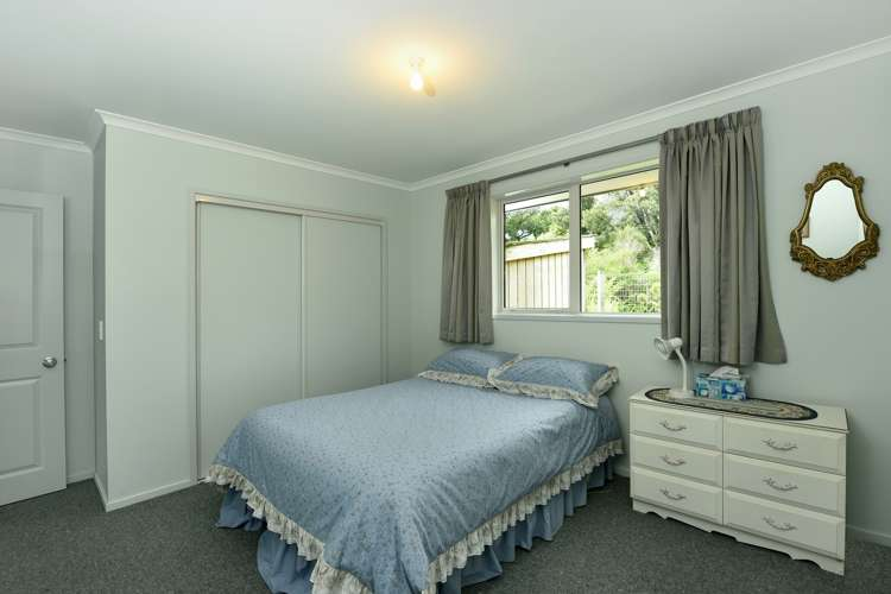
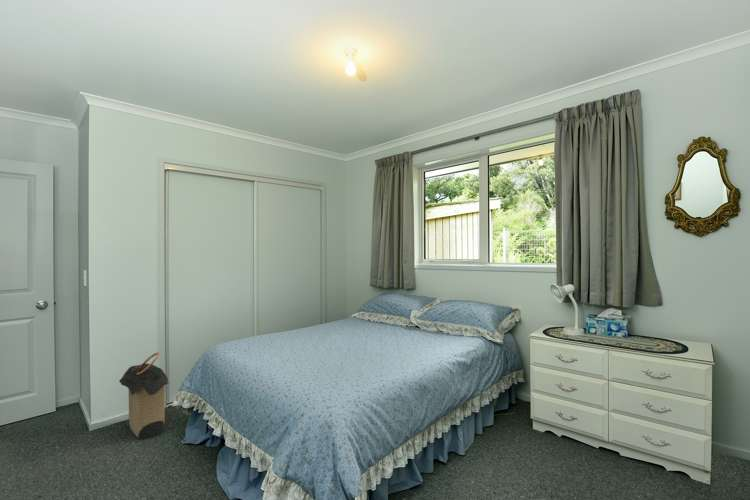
+ laundry hamper (144, 390)
